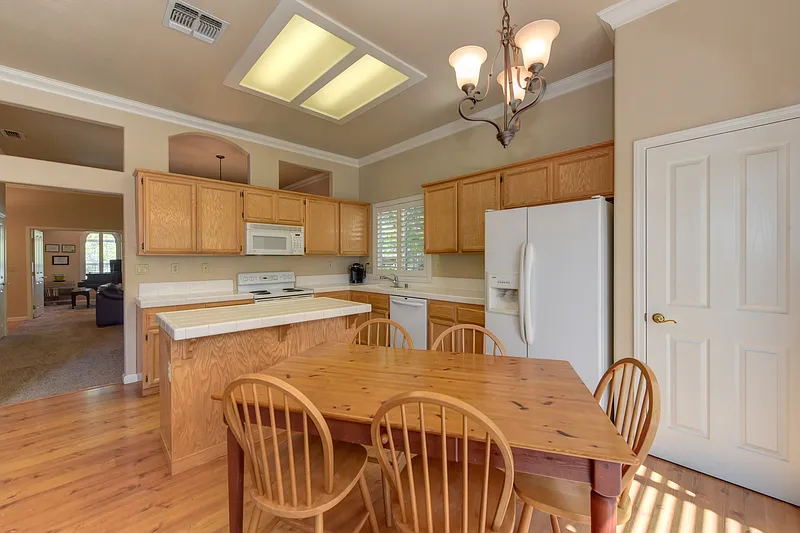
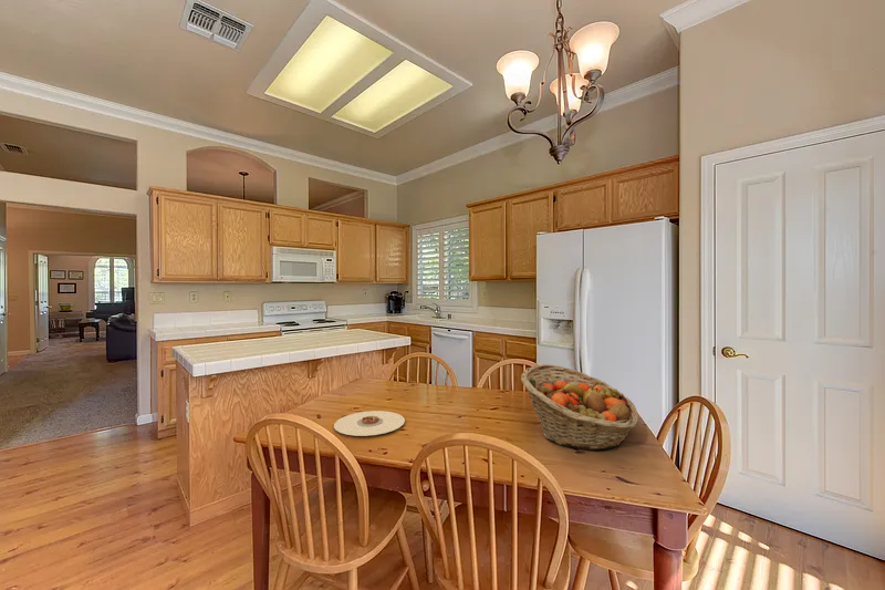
+ plate (369, 418)
+ fruit basket (577, 402)
